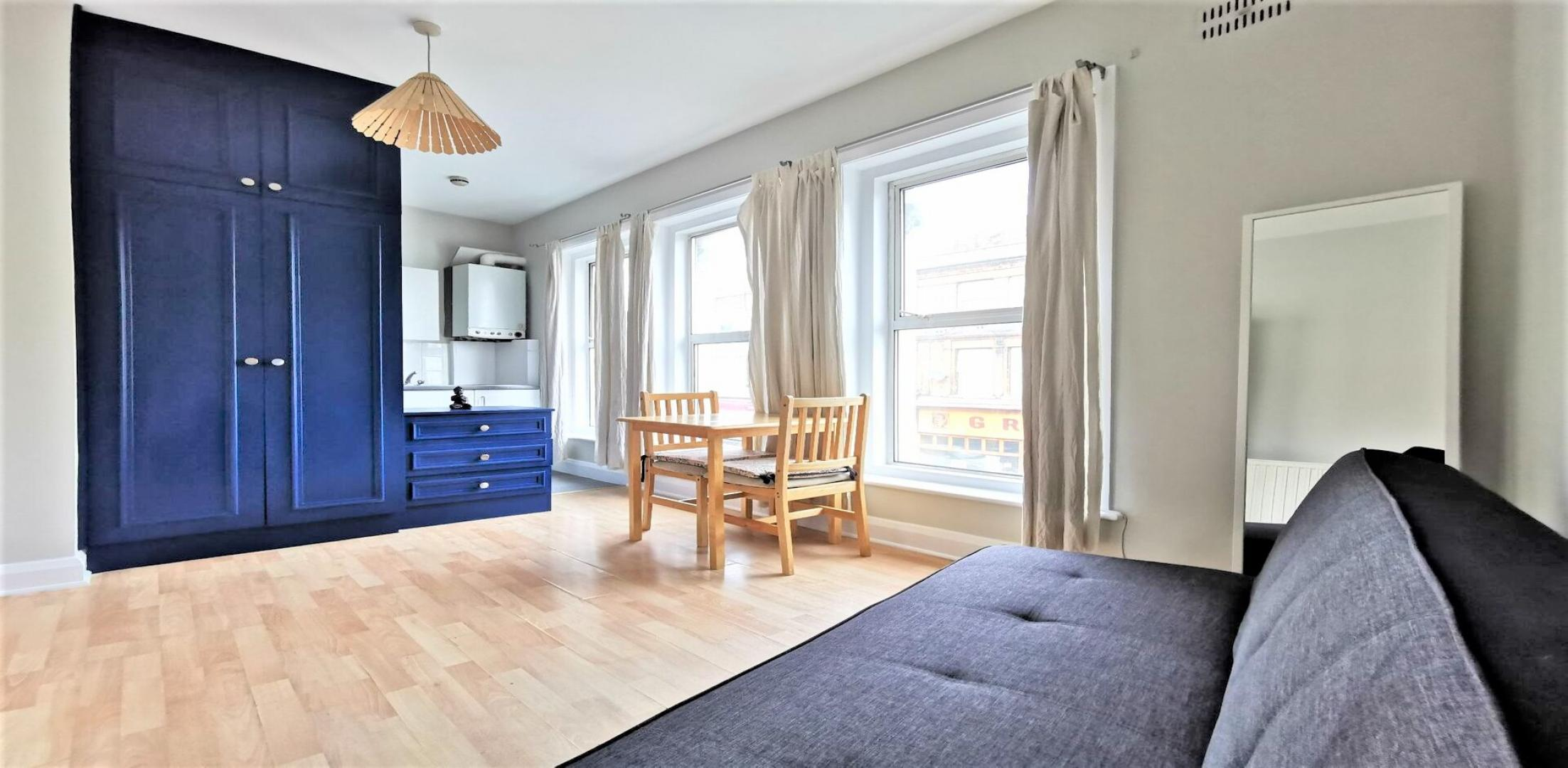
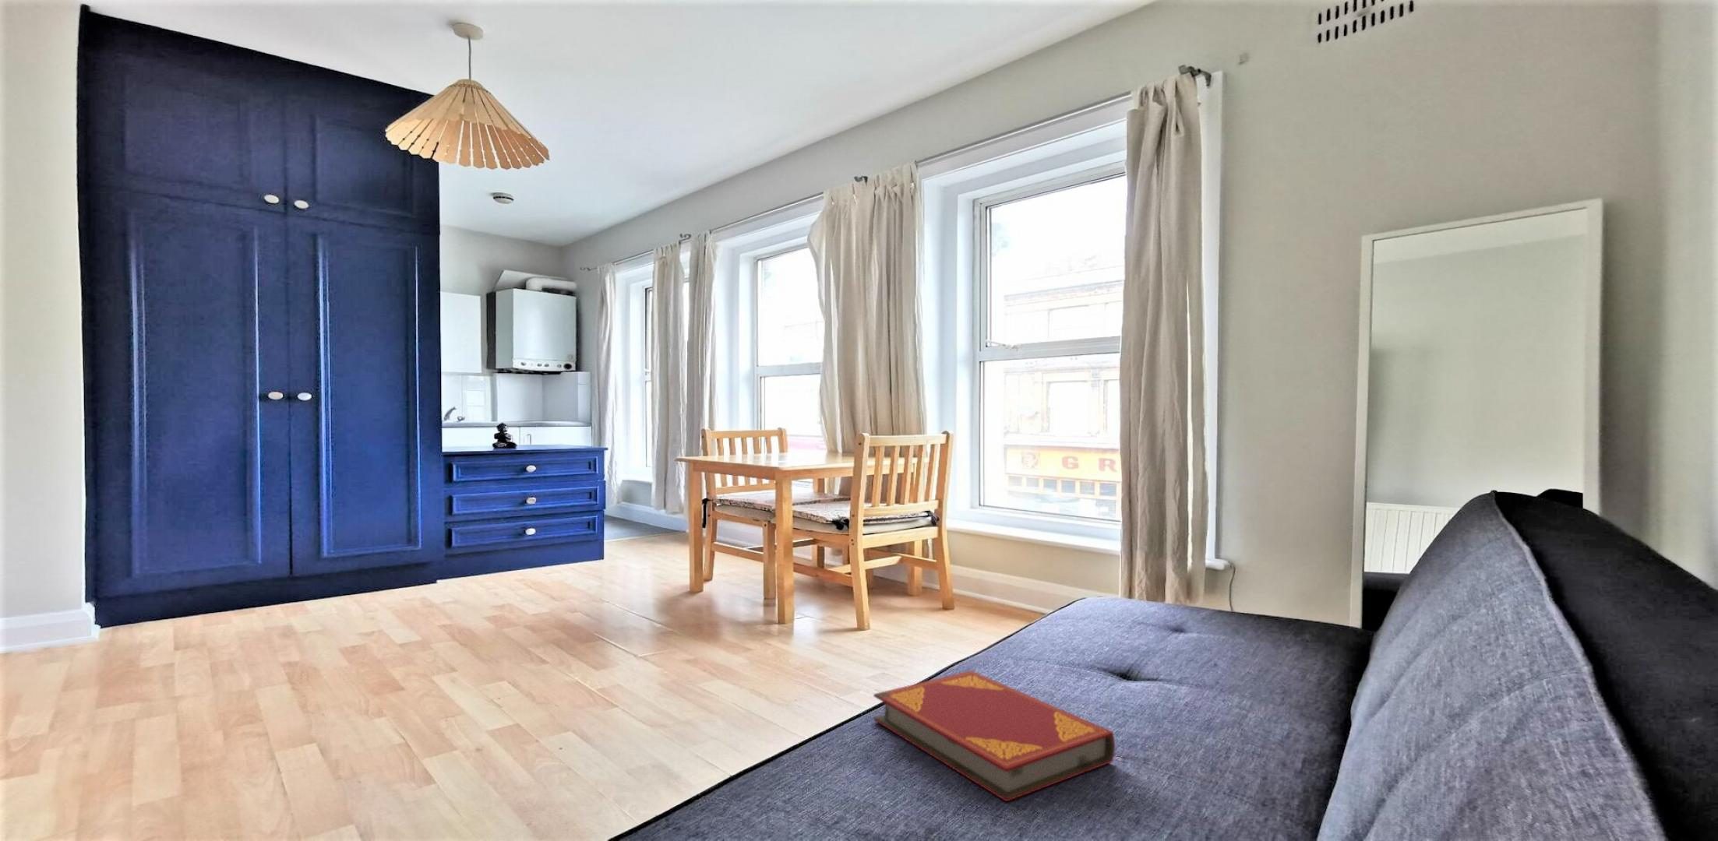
+ hardback book (986, 725)
